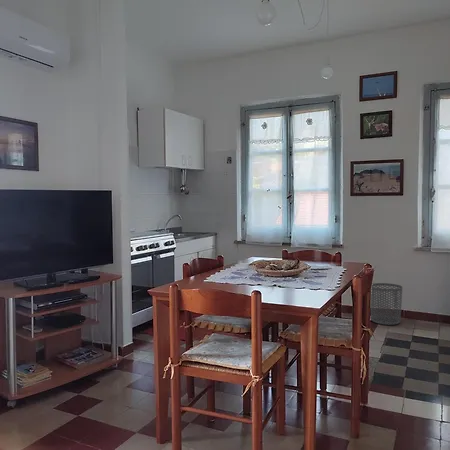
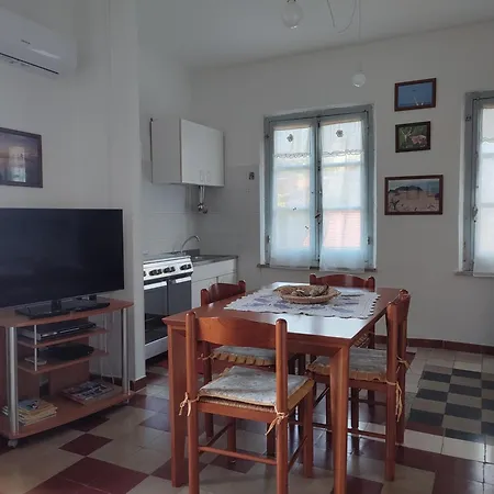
- waste bin (386, 303)
